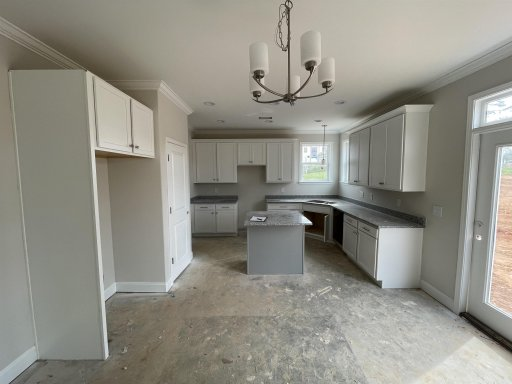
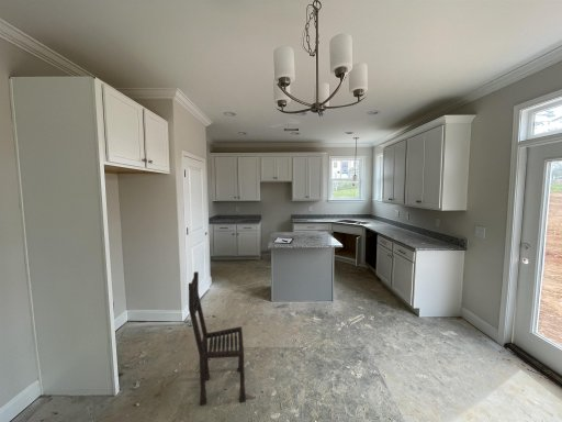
+ chair (218, 332)
